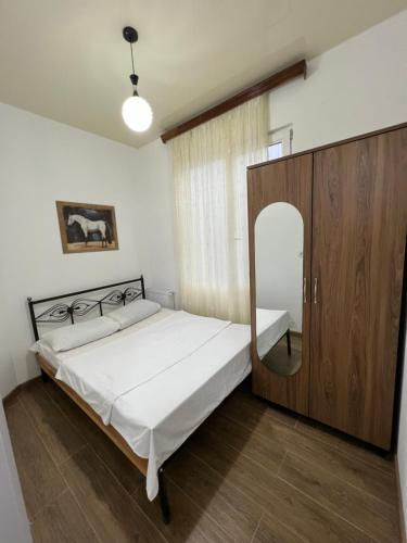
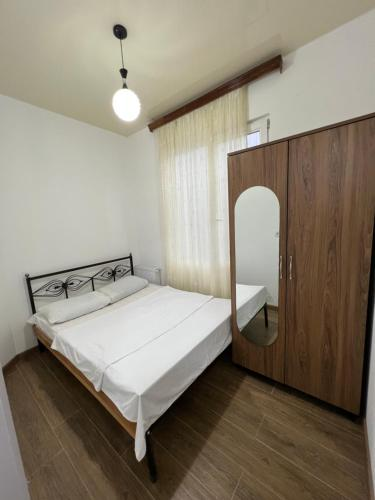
- wall art (90, 228)
